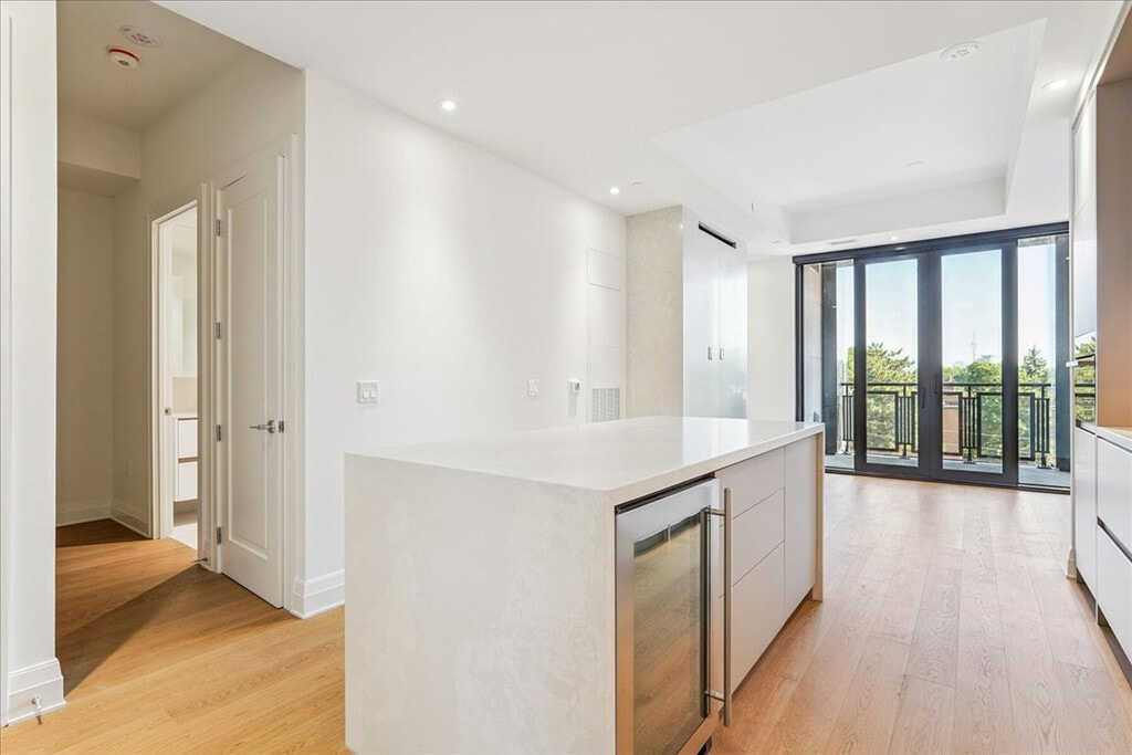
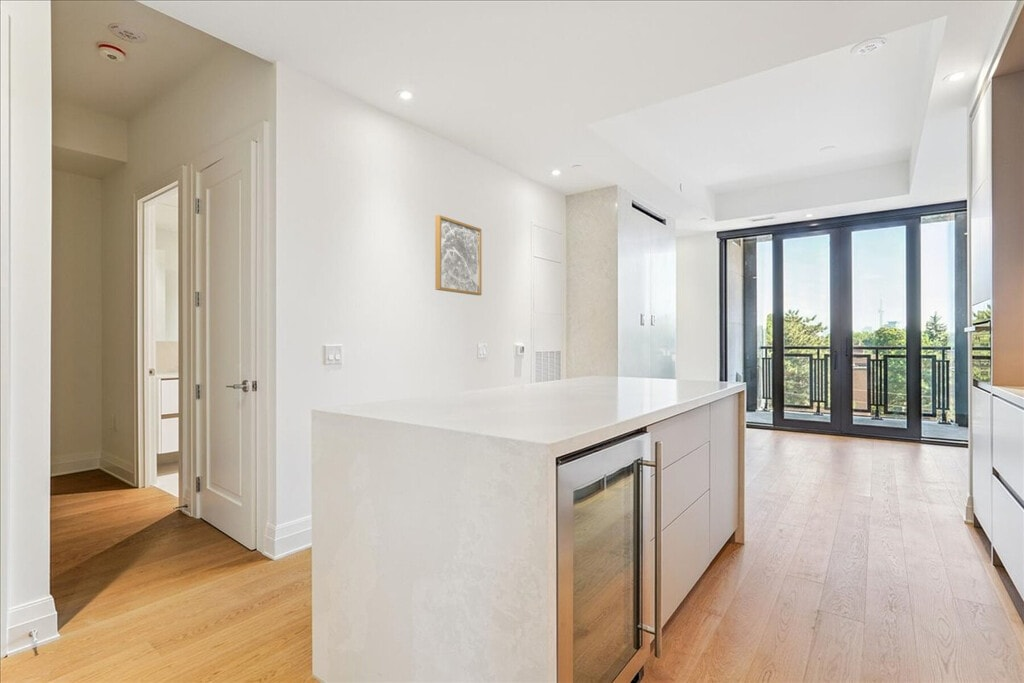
+ wall art (459, 257)
